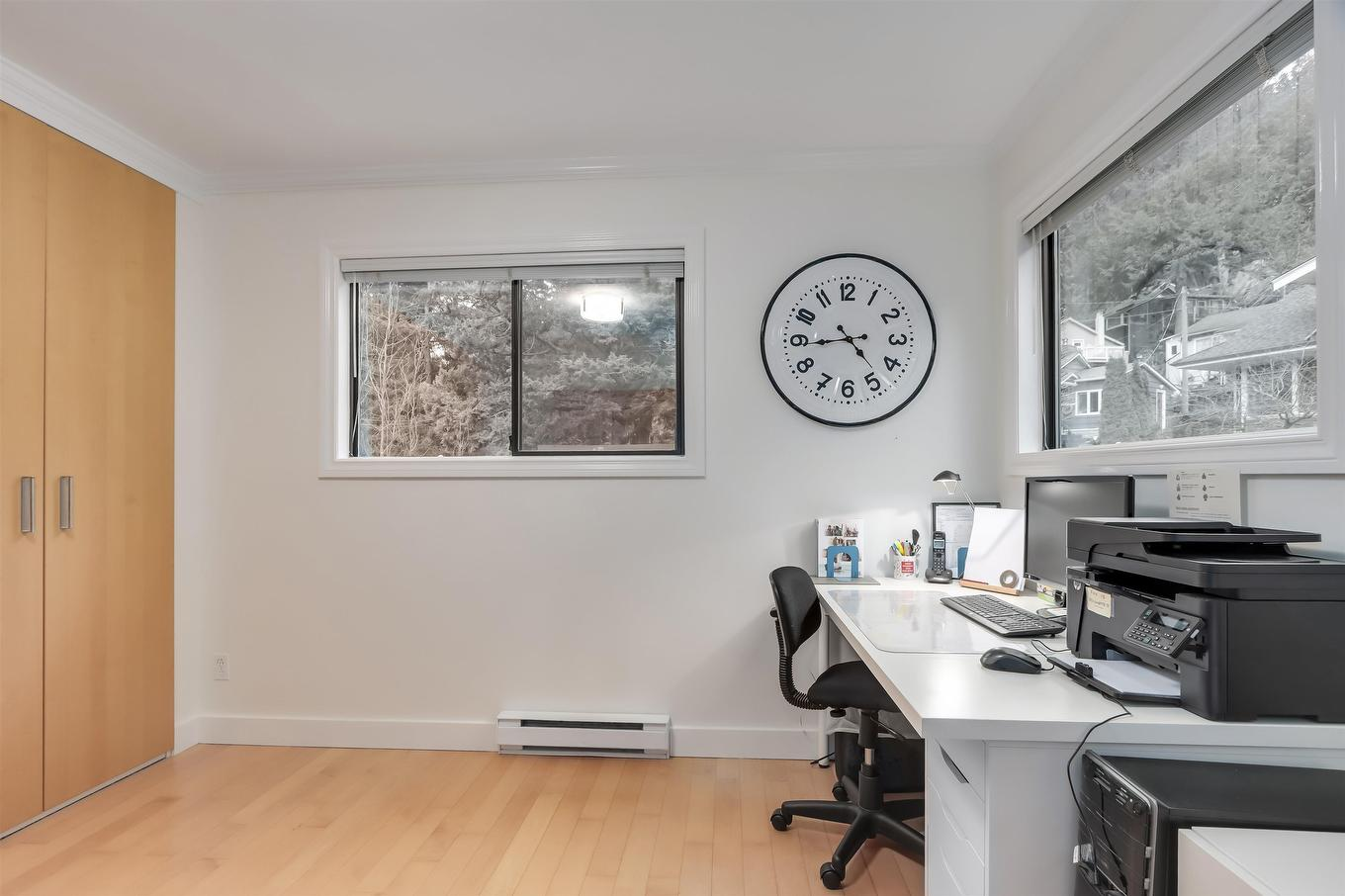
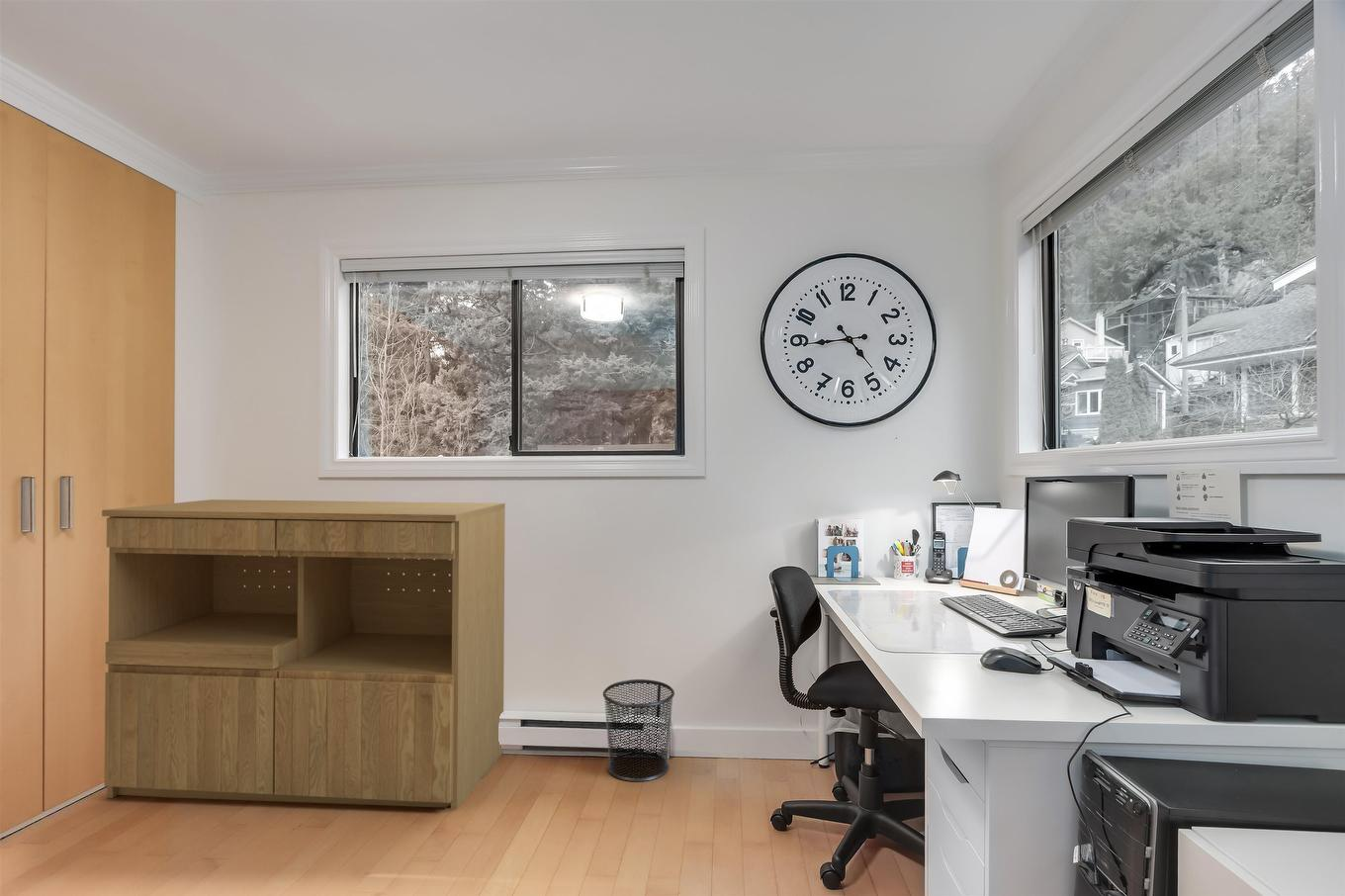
+ waste bin (638, 728)
+ bookcase (317, 640)
